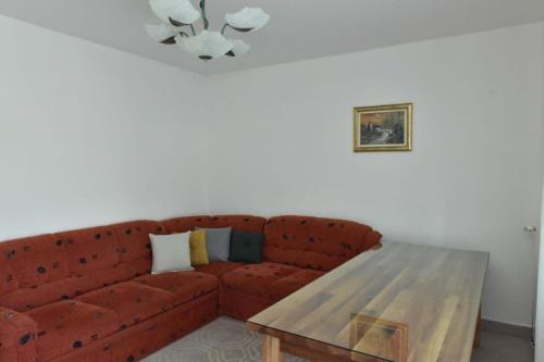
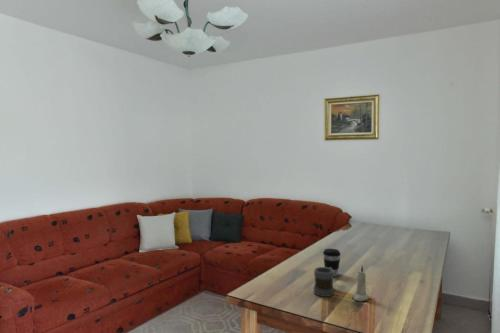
+ candle (360, 281)
+ mug (325, 279)
+ coffee cup (331, 262)
